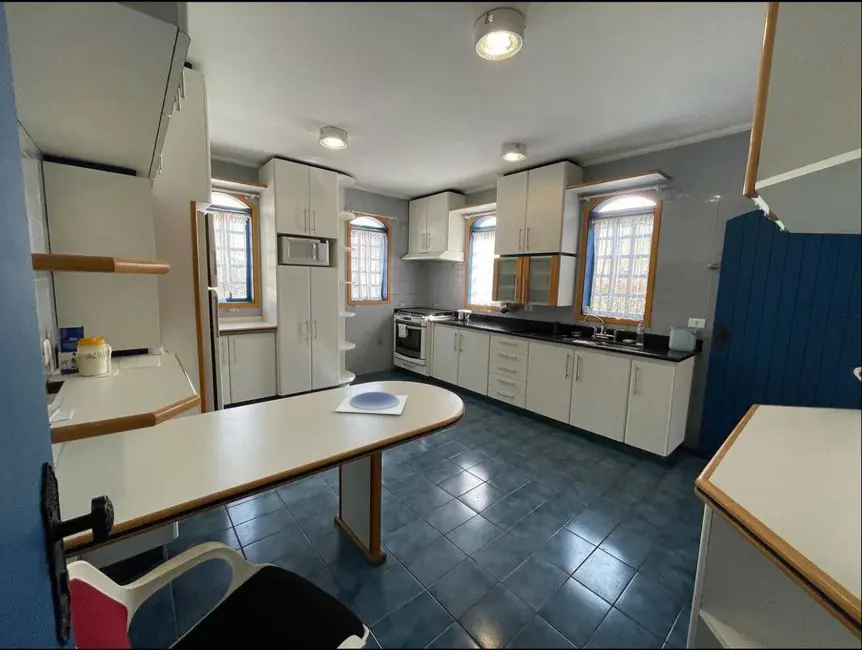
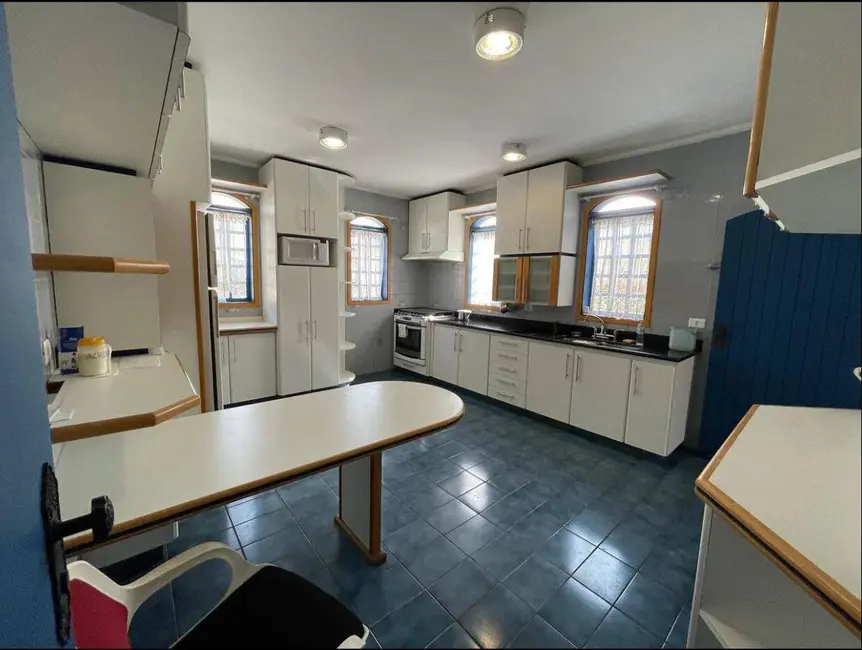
- bowl (374, 398)
